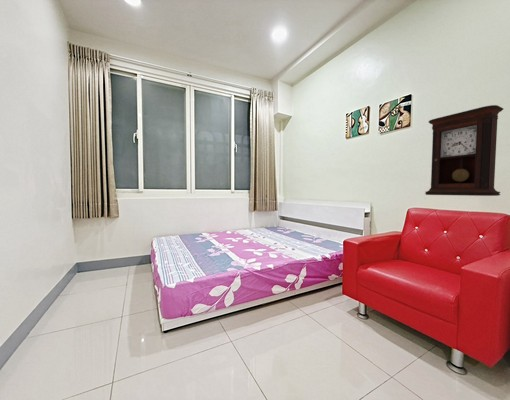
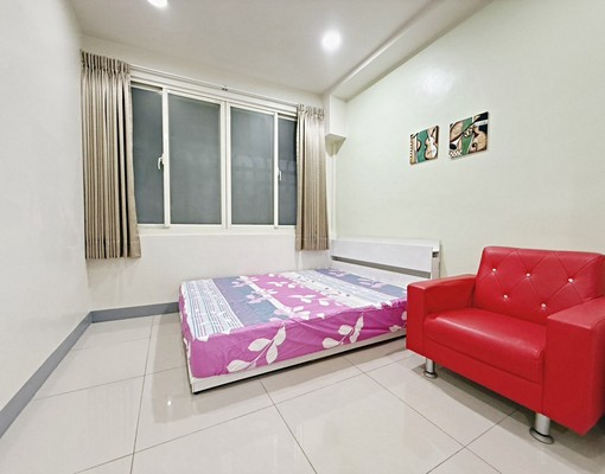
- pendulum clock (459, 155)
